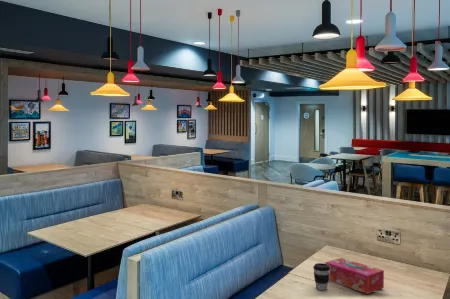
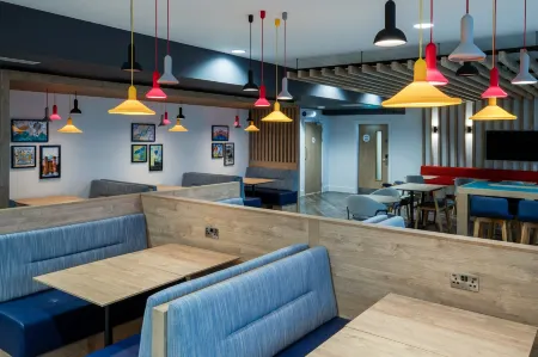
- coffee cup (321, 276)
- tissue box (353, 274)
